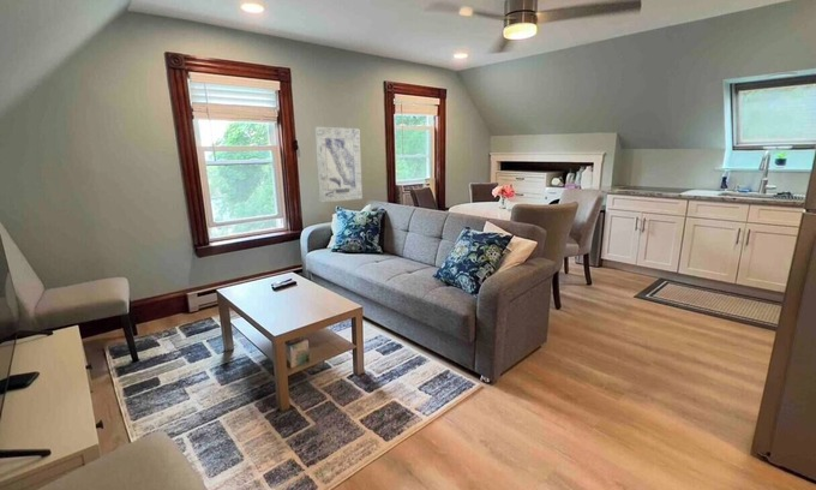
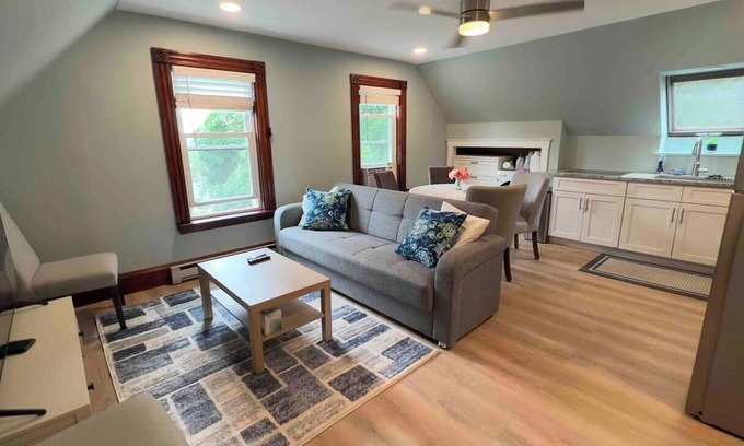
- wall art (340, 165)
